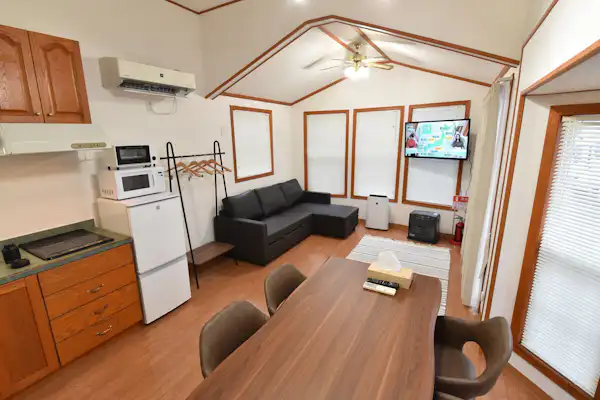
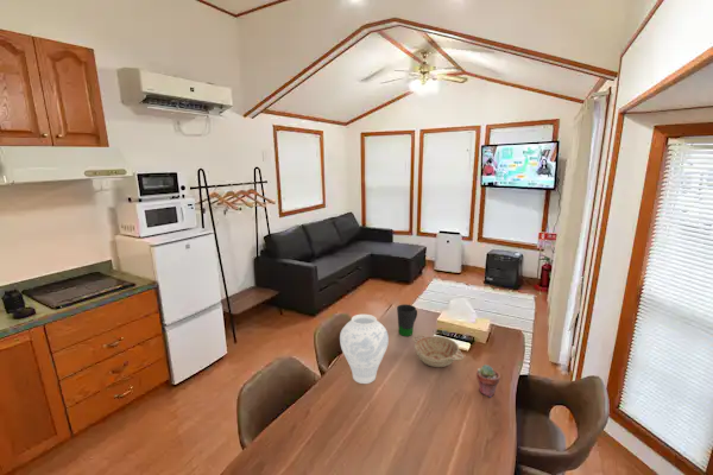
+ potted succulent (487, 379)
+ decorative bowl (435, 353)
+ vase (364, 348)
+ mug (408, 319)
